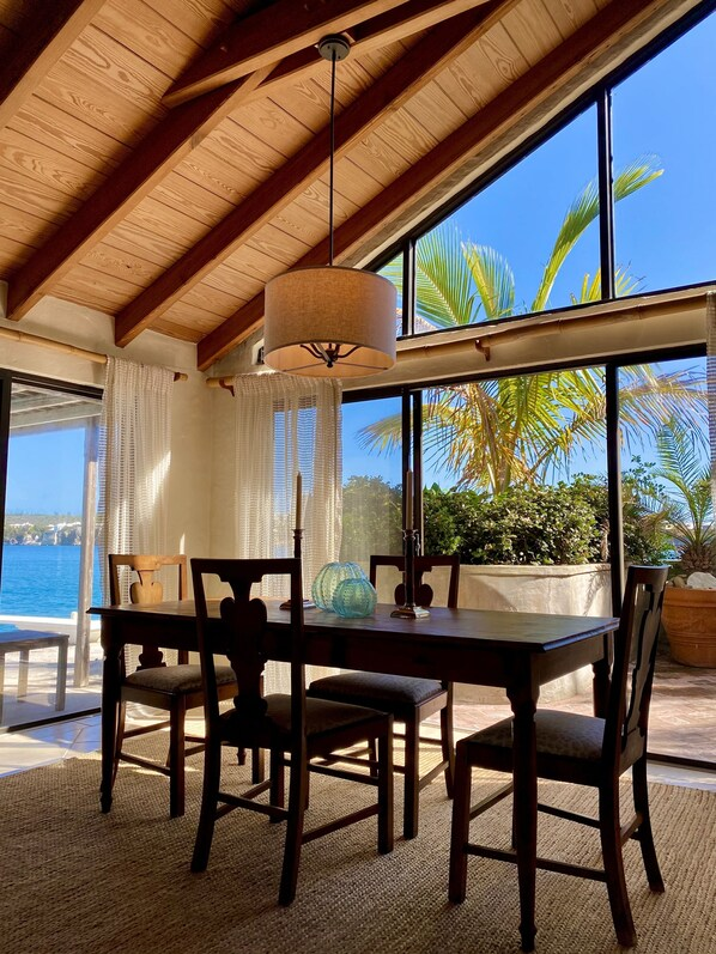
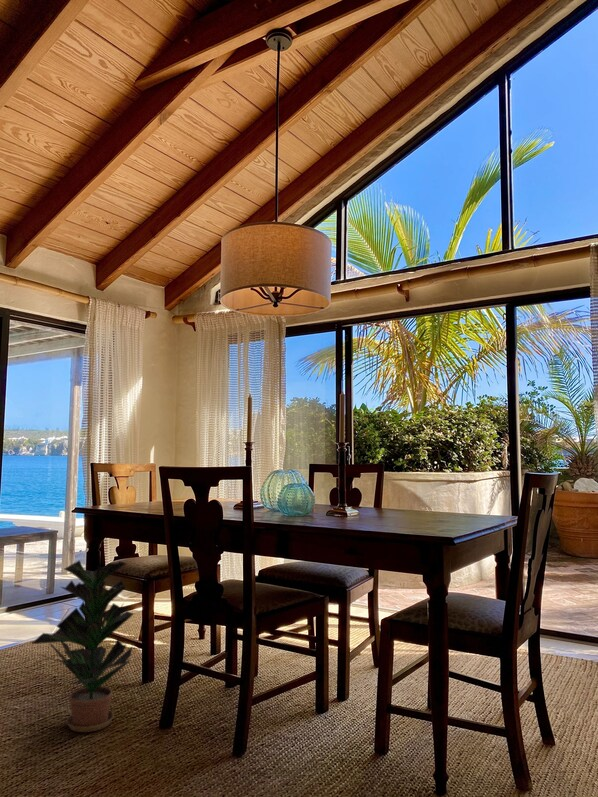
+ potted plant (83, 642)
